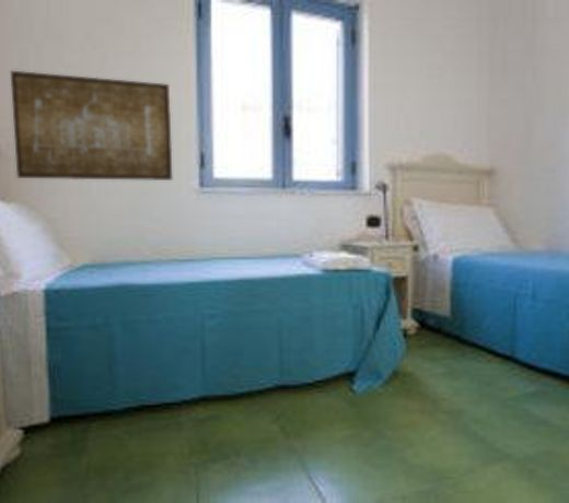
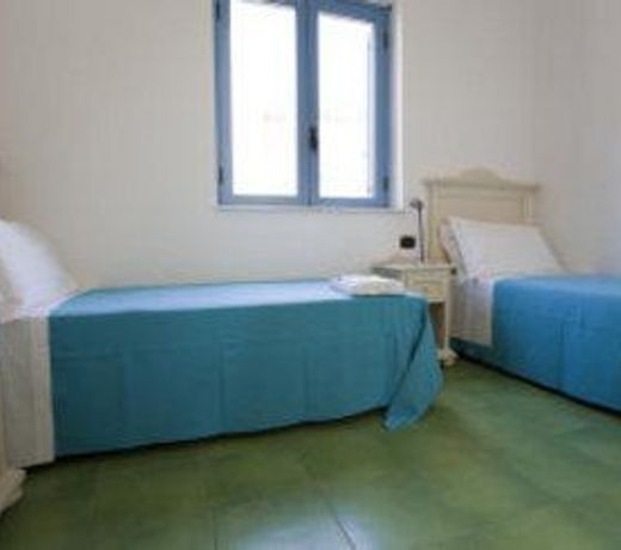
- wall art (96, 129)
